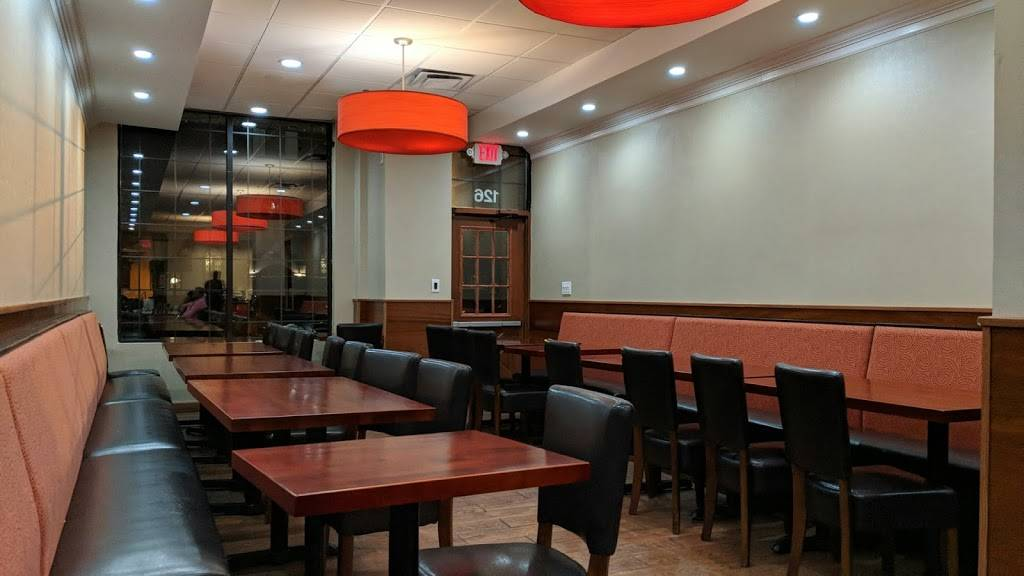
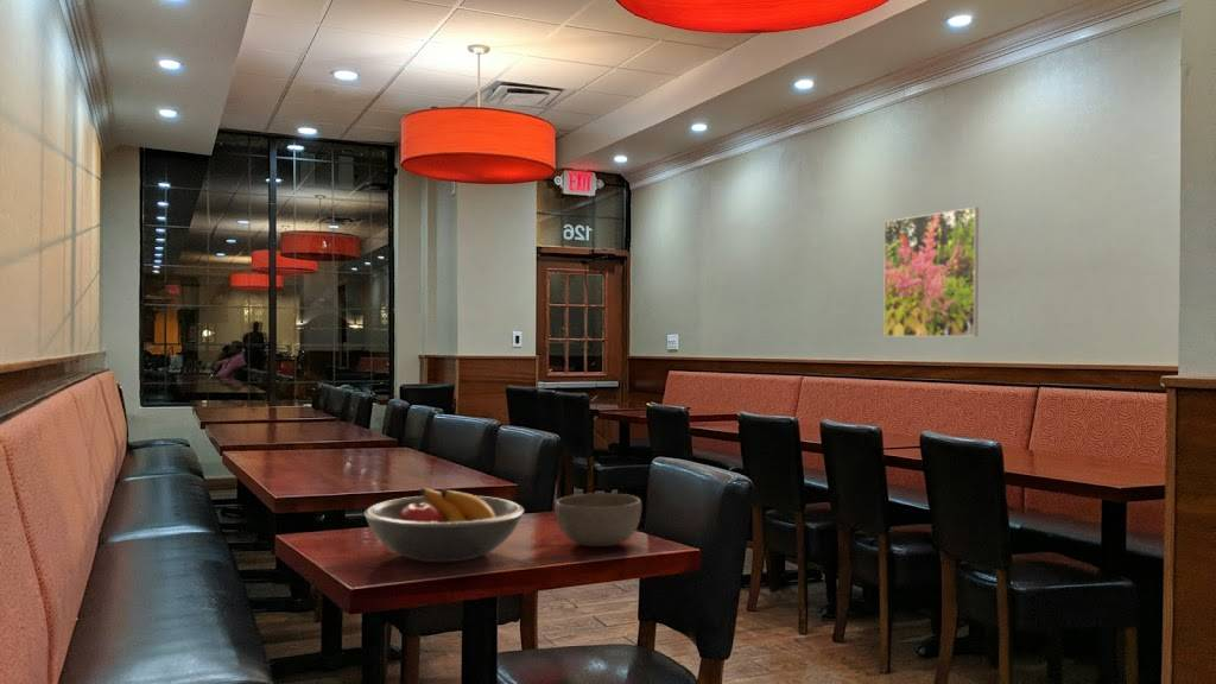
+ bowl (597, 521)
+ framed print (927, 276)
+ fruit bowl (444, 525)
